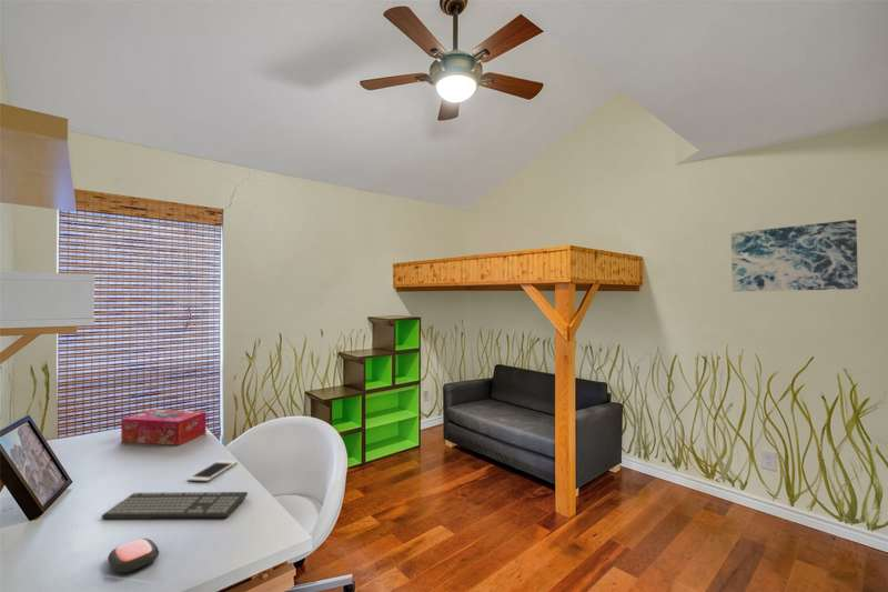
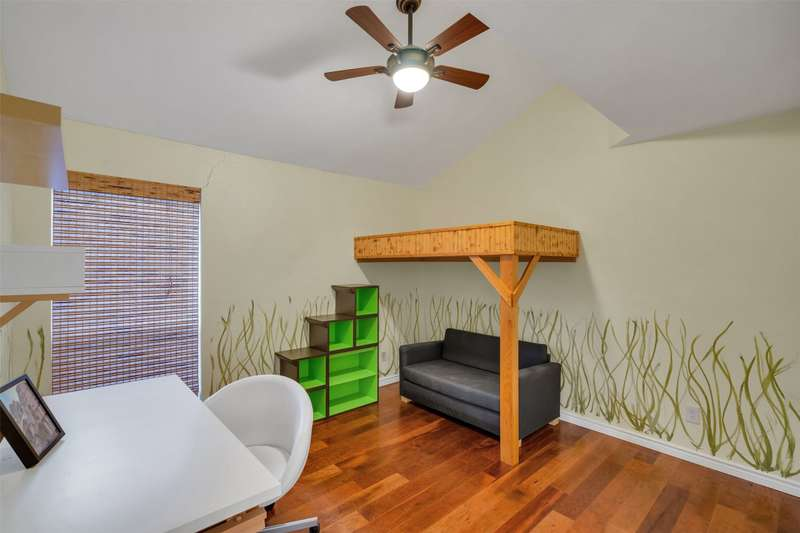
- keyboard (178, 503)
- tissue box (164, 425)
- wall art (789, 259)
- cell phone (213, 470)
- remote control (133, 554)
